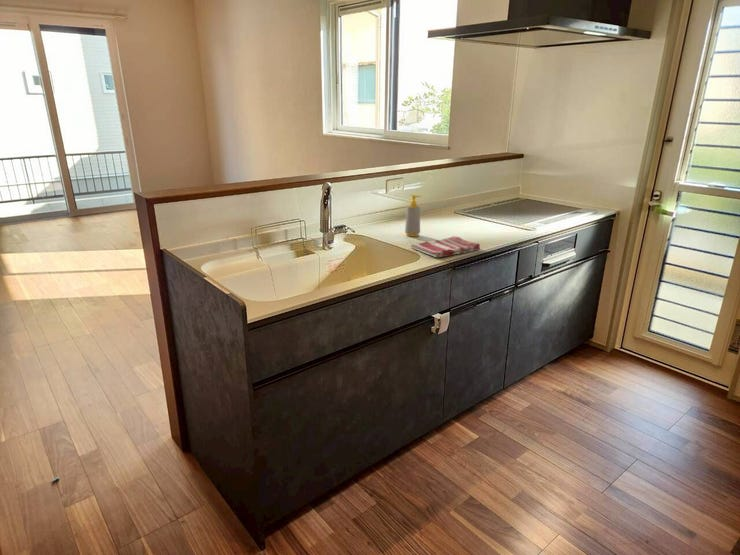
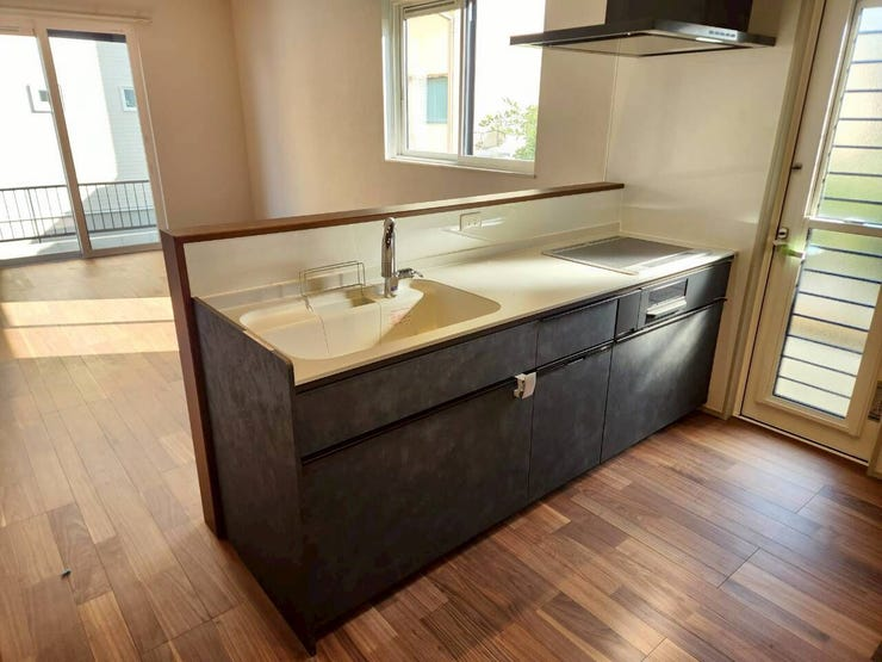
- dish towel (445, 245)
- soap bottle (413, 215)
